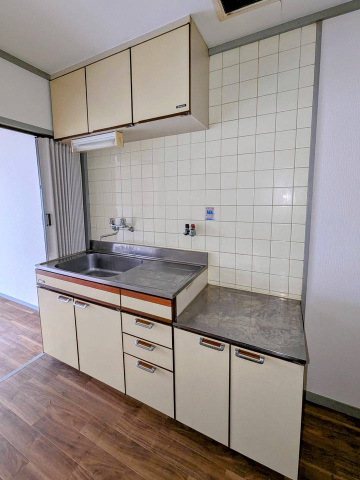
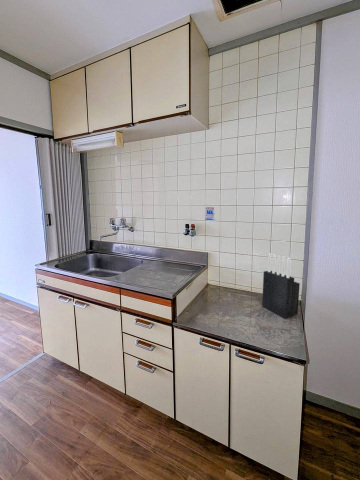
+ knife block (282, 282)
